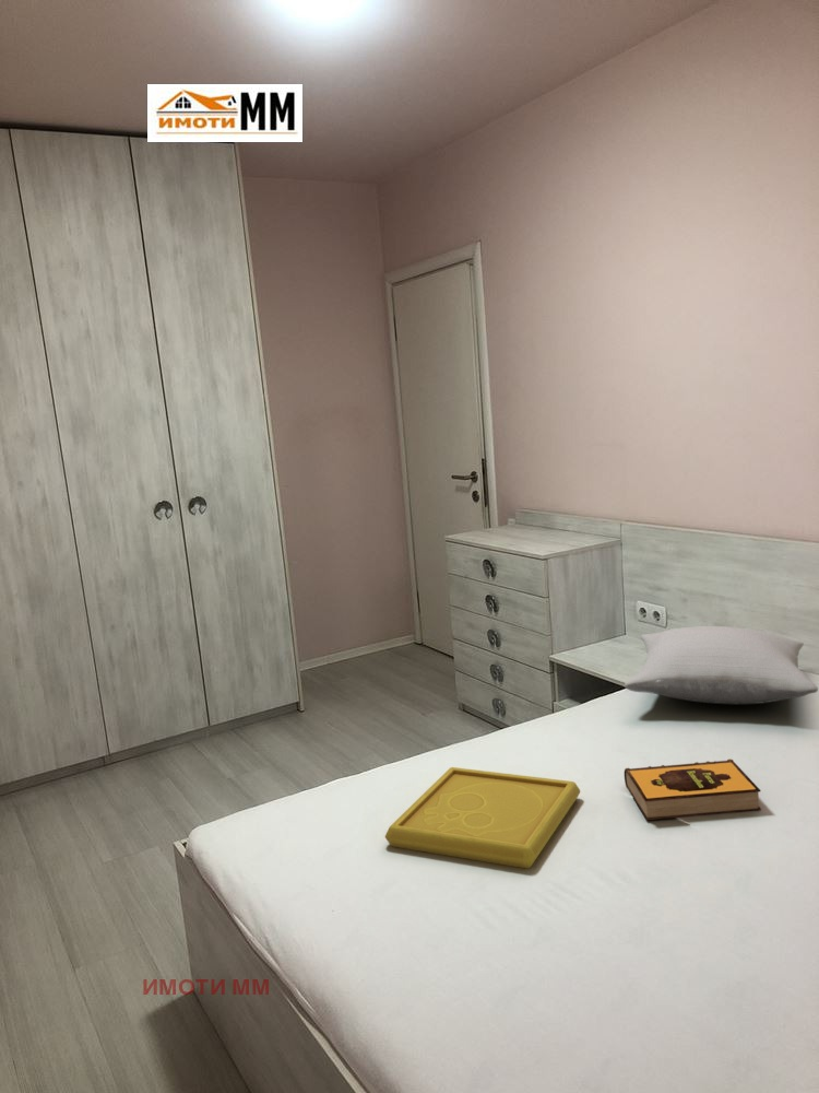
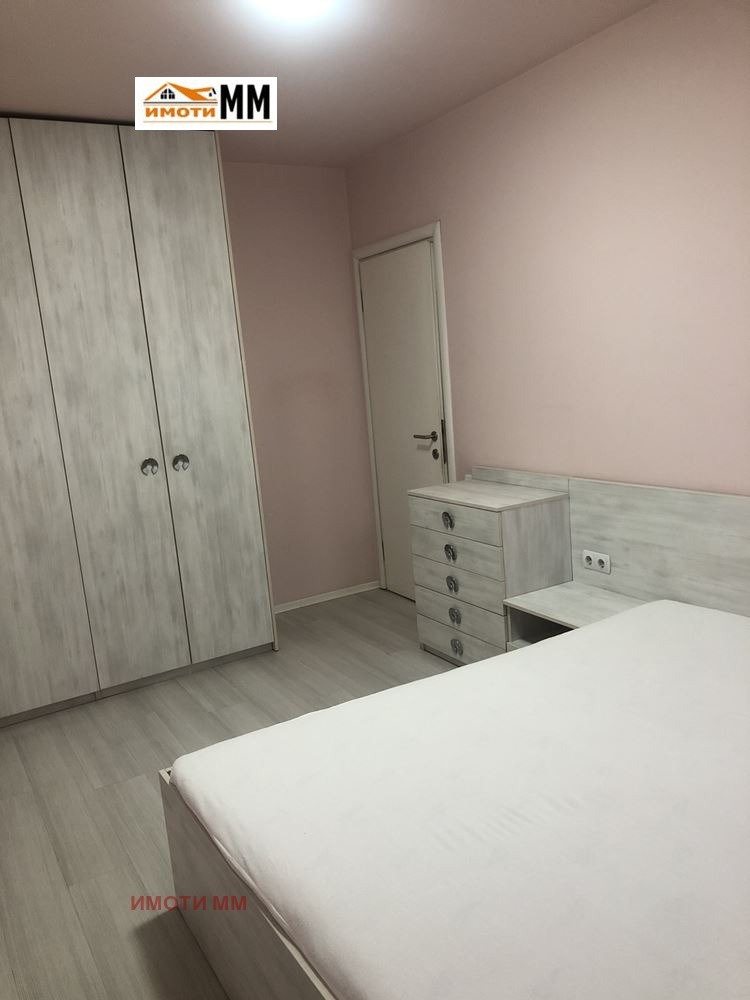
- serving tray (486, 812)
- hardback book (689, 787)
- pillow (719, 661)
